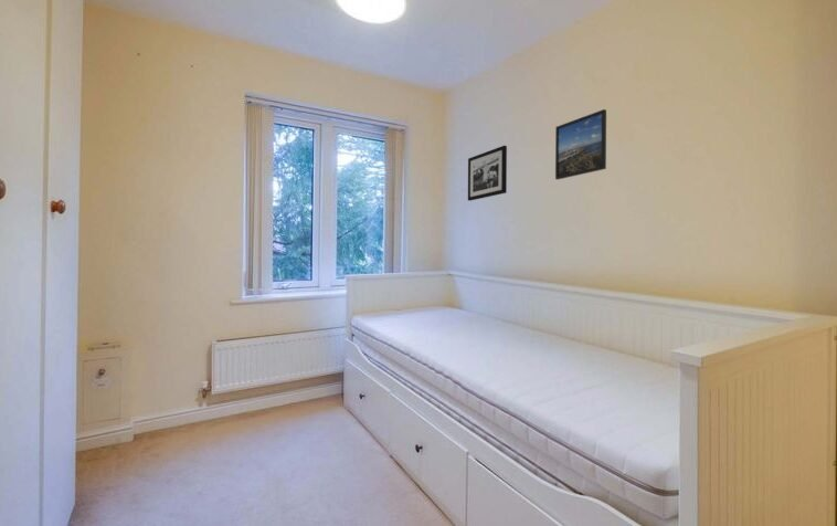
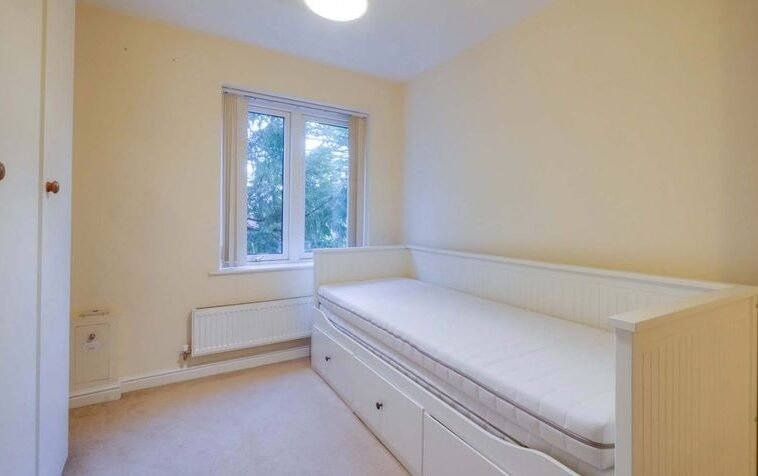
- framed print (579, 146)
- picture frame (486, 175)
